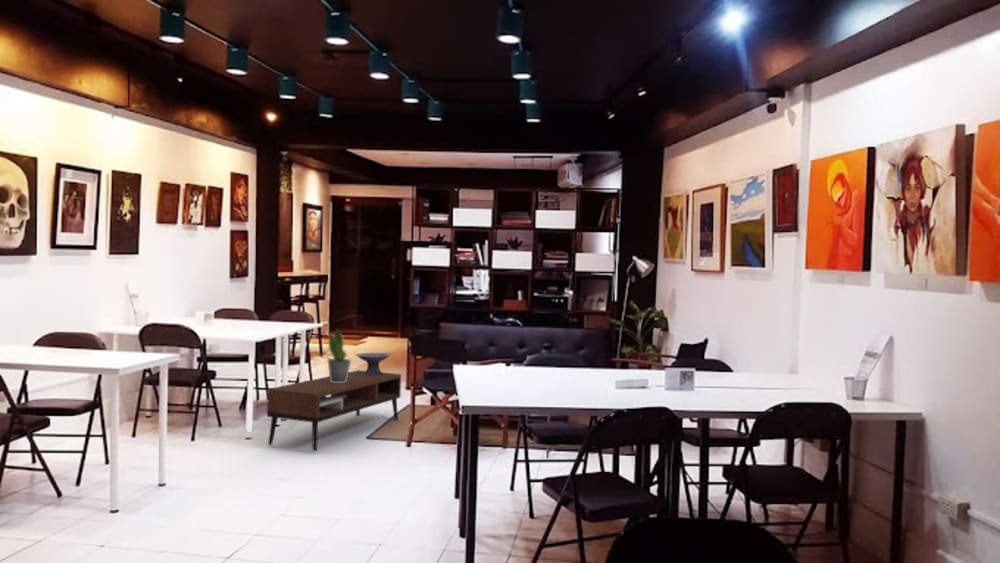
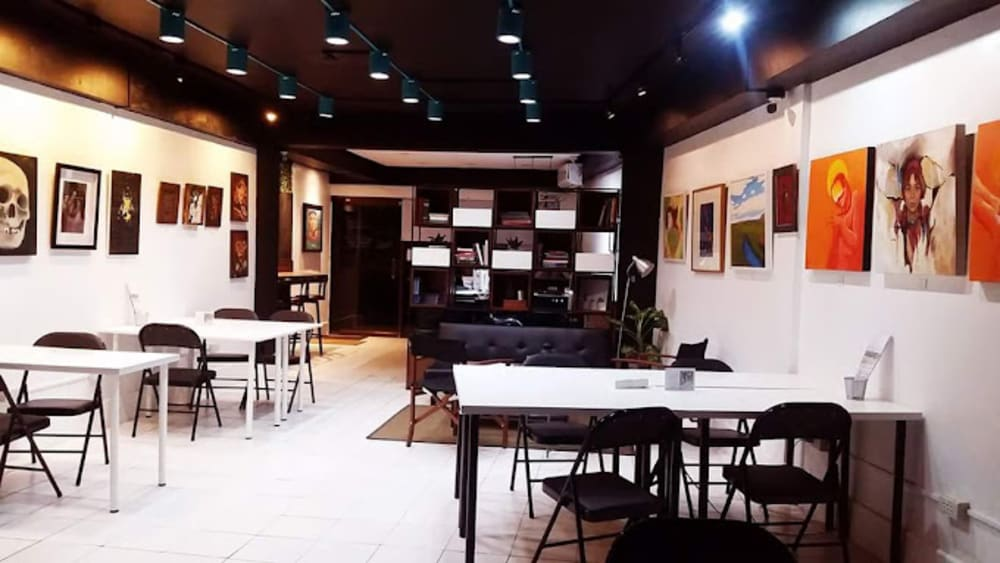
- potted plant (339, 355)
- coffee table (339, 406)
- decorative bowl (373, 363)
